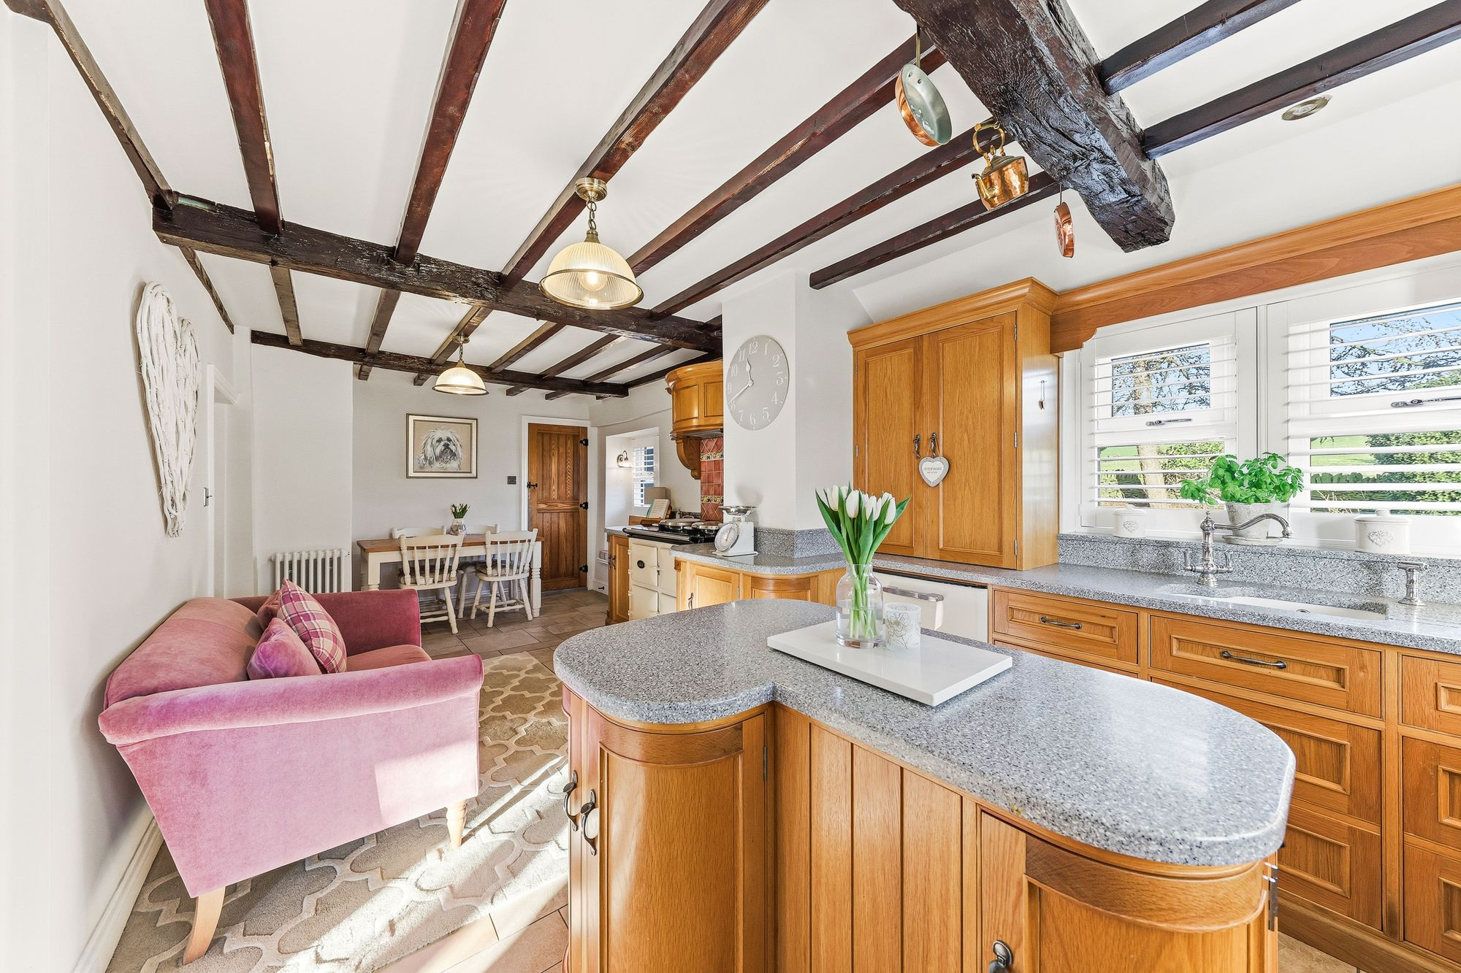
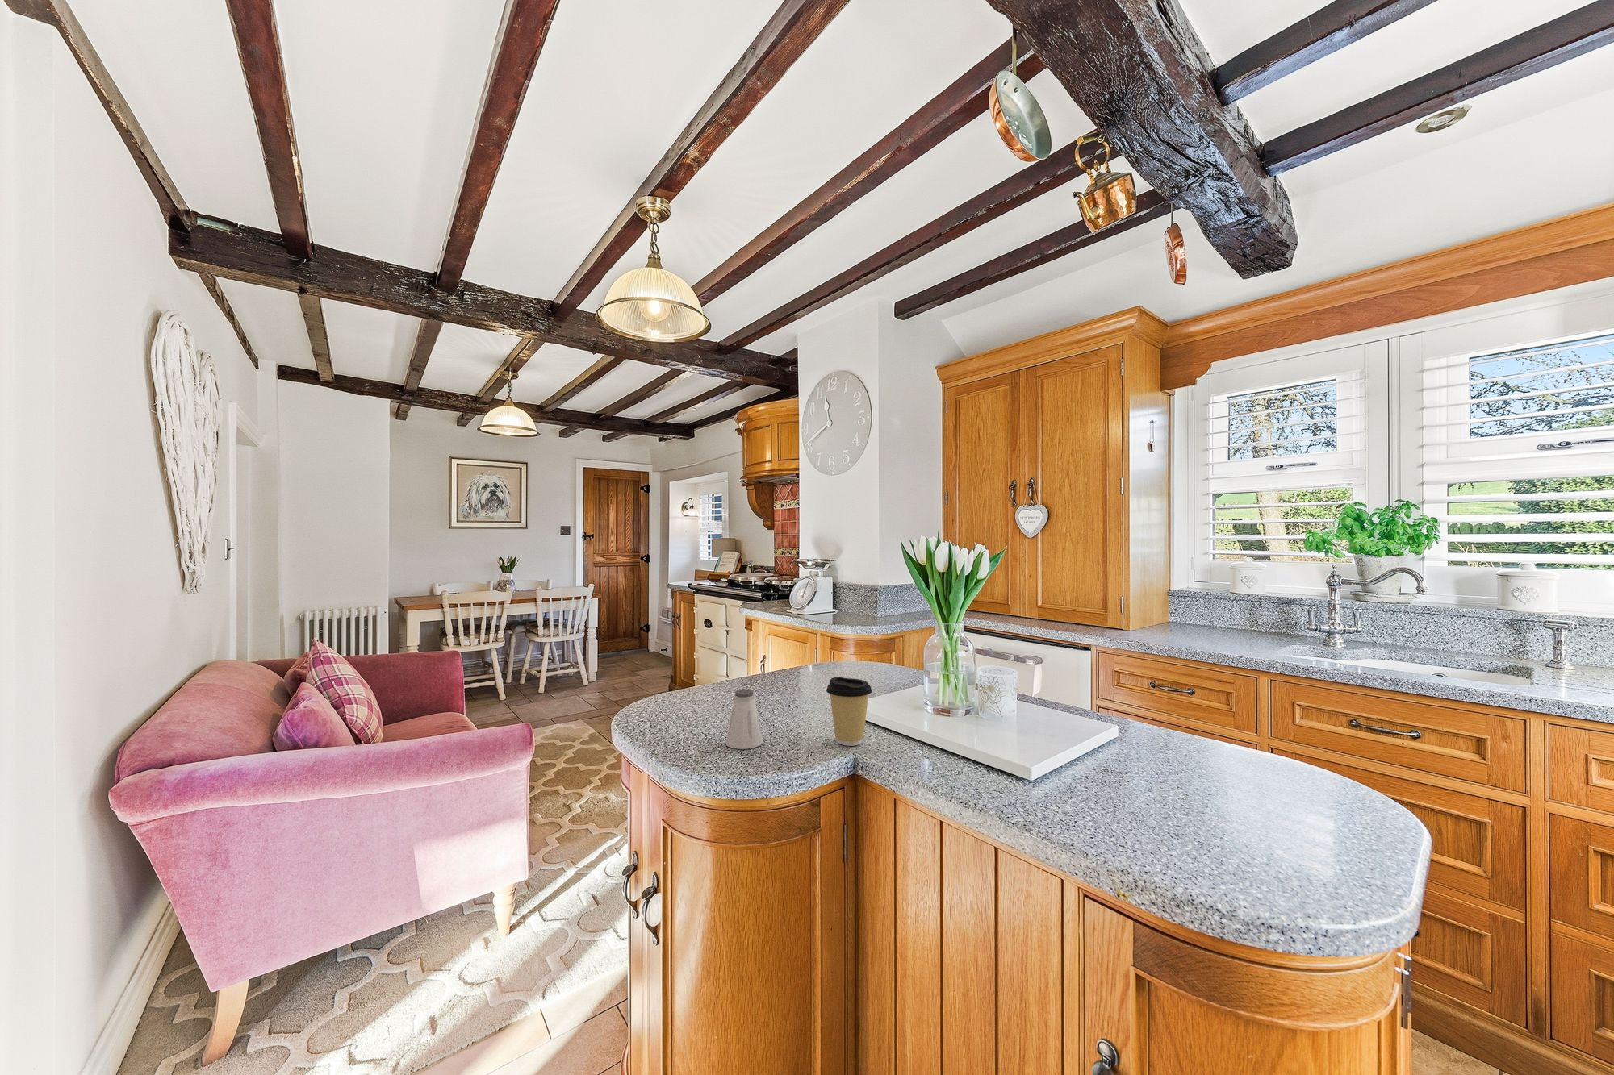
+ saltshaker (744, 716)
+ coffee cup (848, 710)
